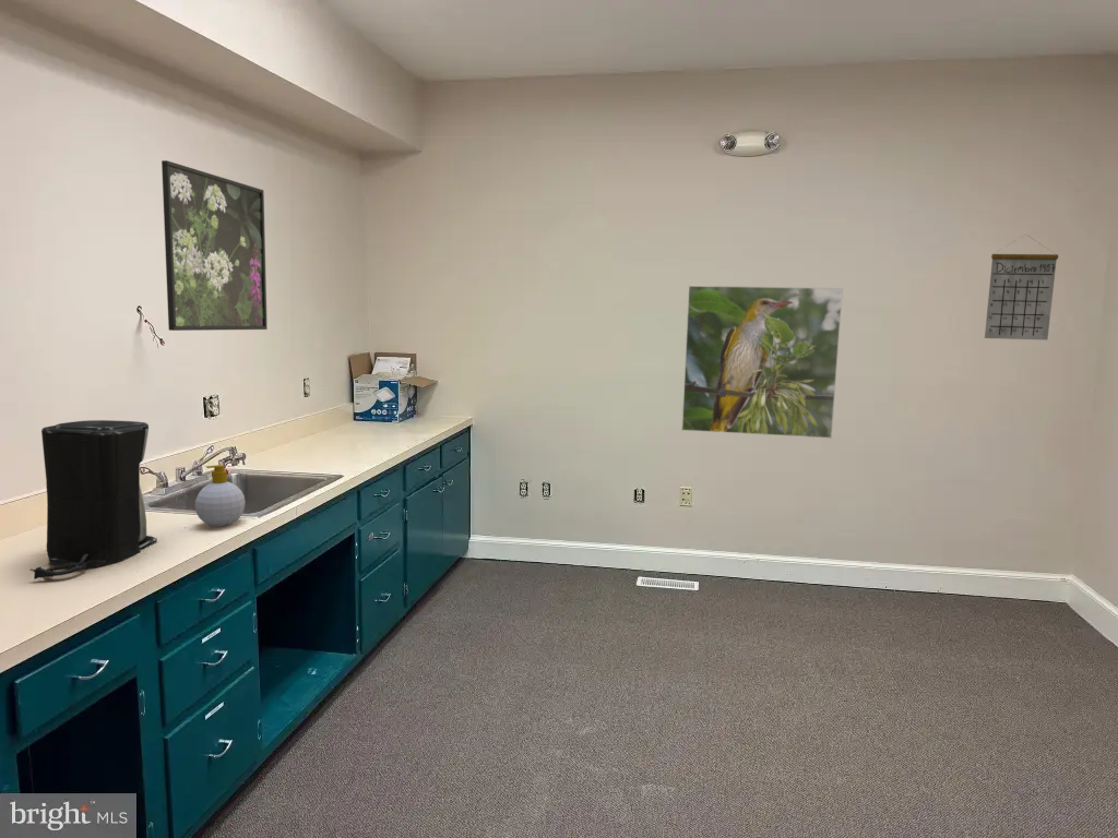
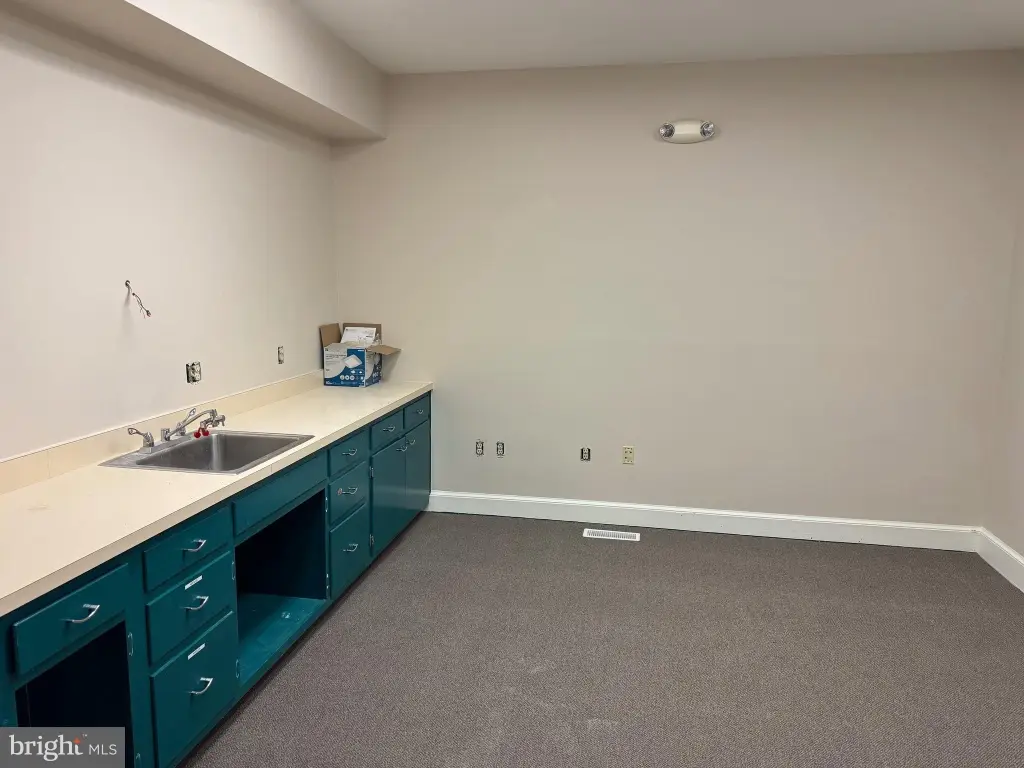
- coffee maker (81, 490)
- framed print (219, 254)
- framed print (759, 361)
- calendar (1021, 286)
- soap bottle (219, 494)
